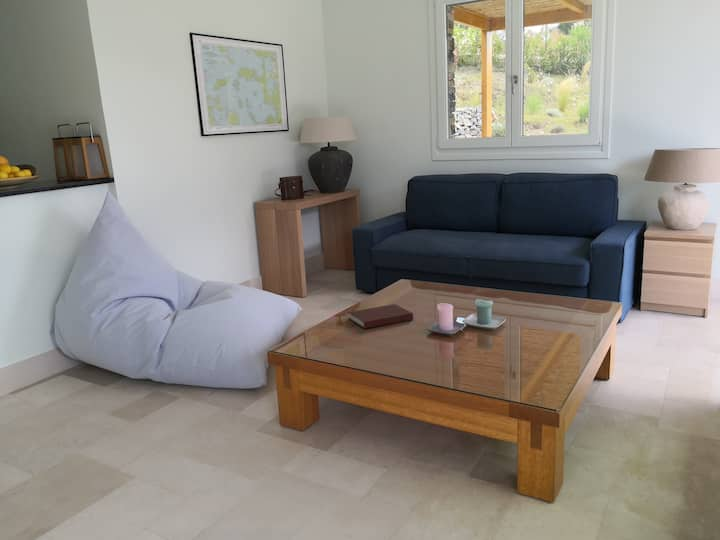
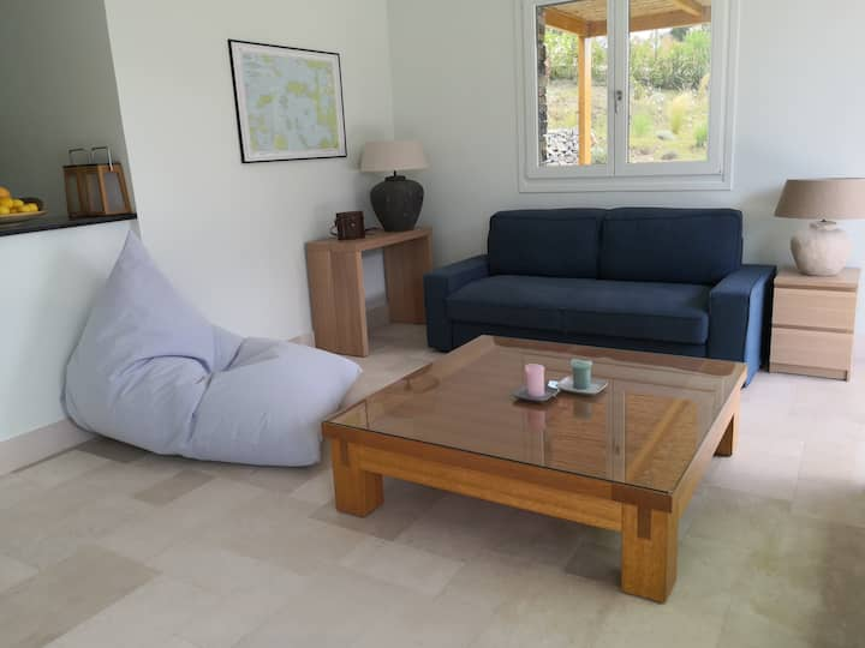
- notebook (380, 315)
